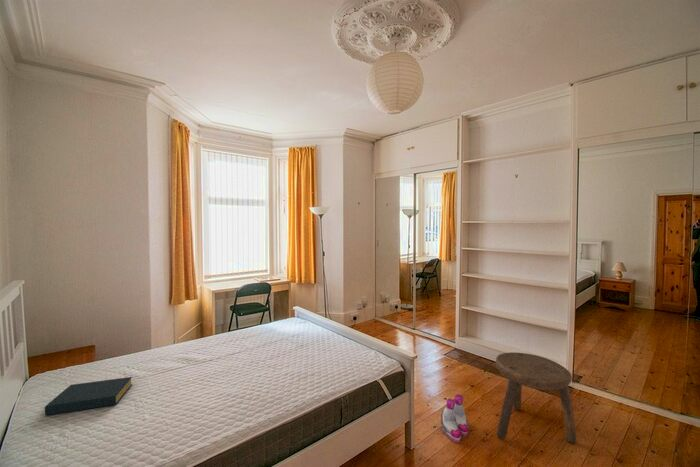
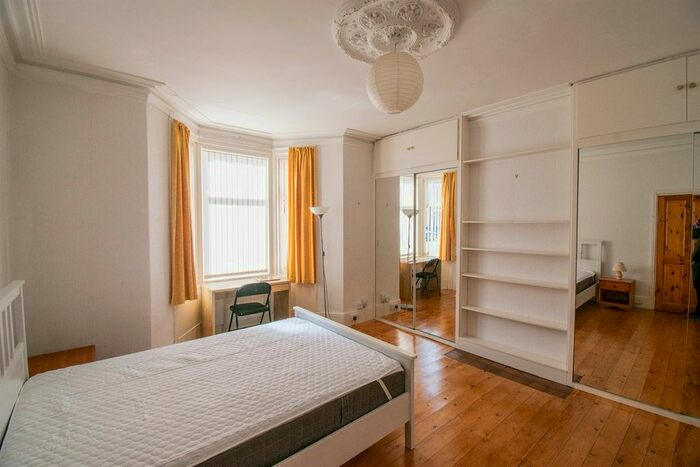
- boots (455, 413)
- stool (520, 396)
- hardback book (92, 394)
